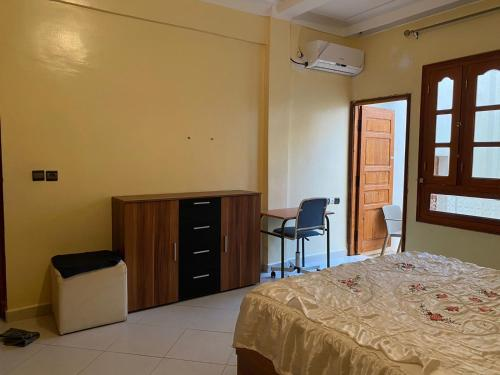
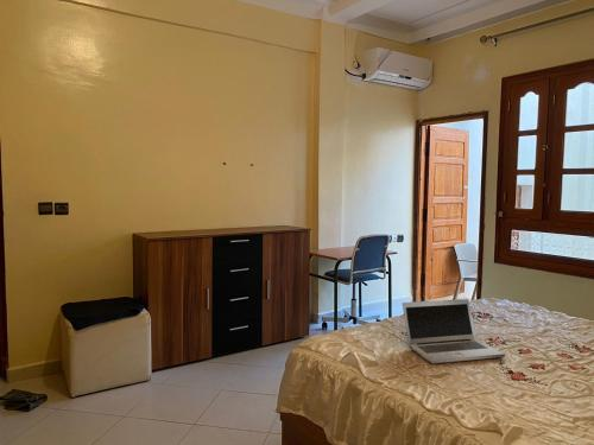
+ laptop (451, 329)
